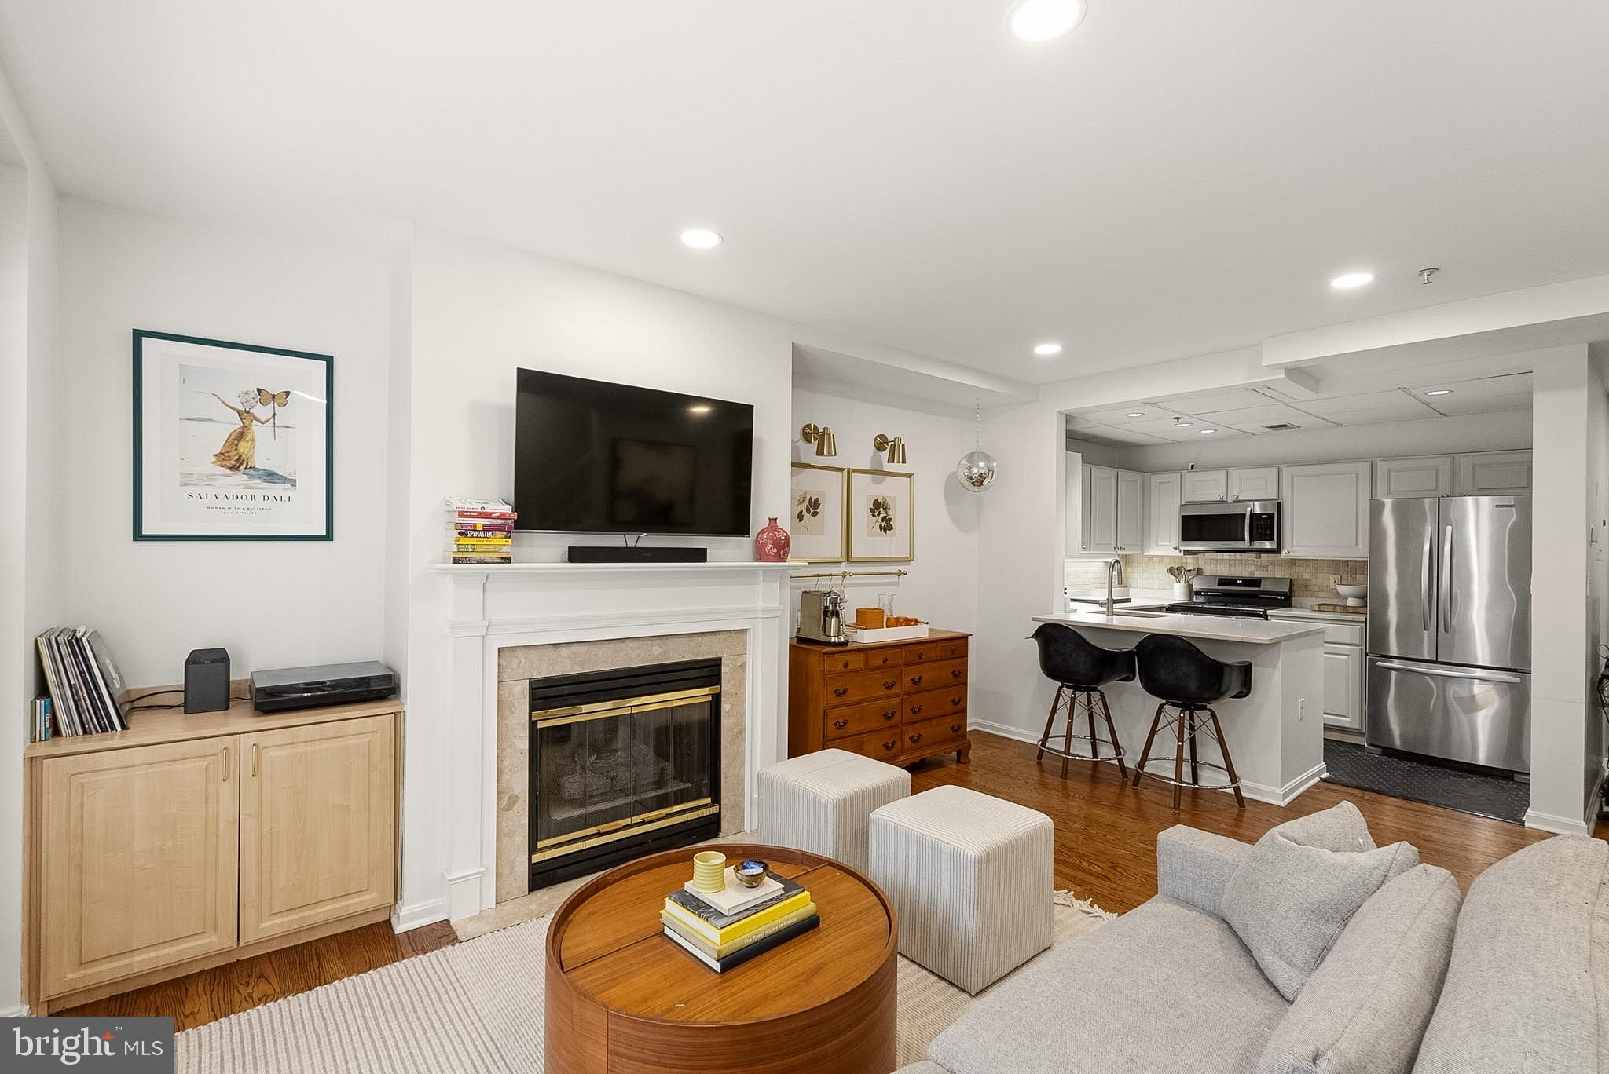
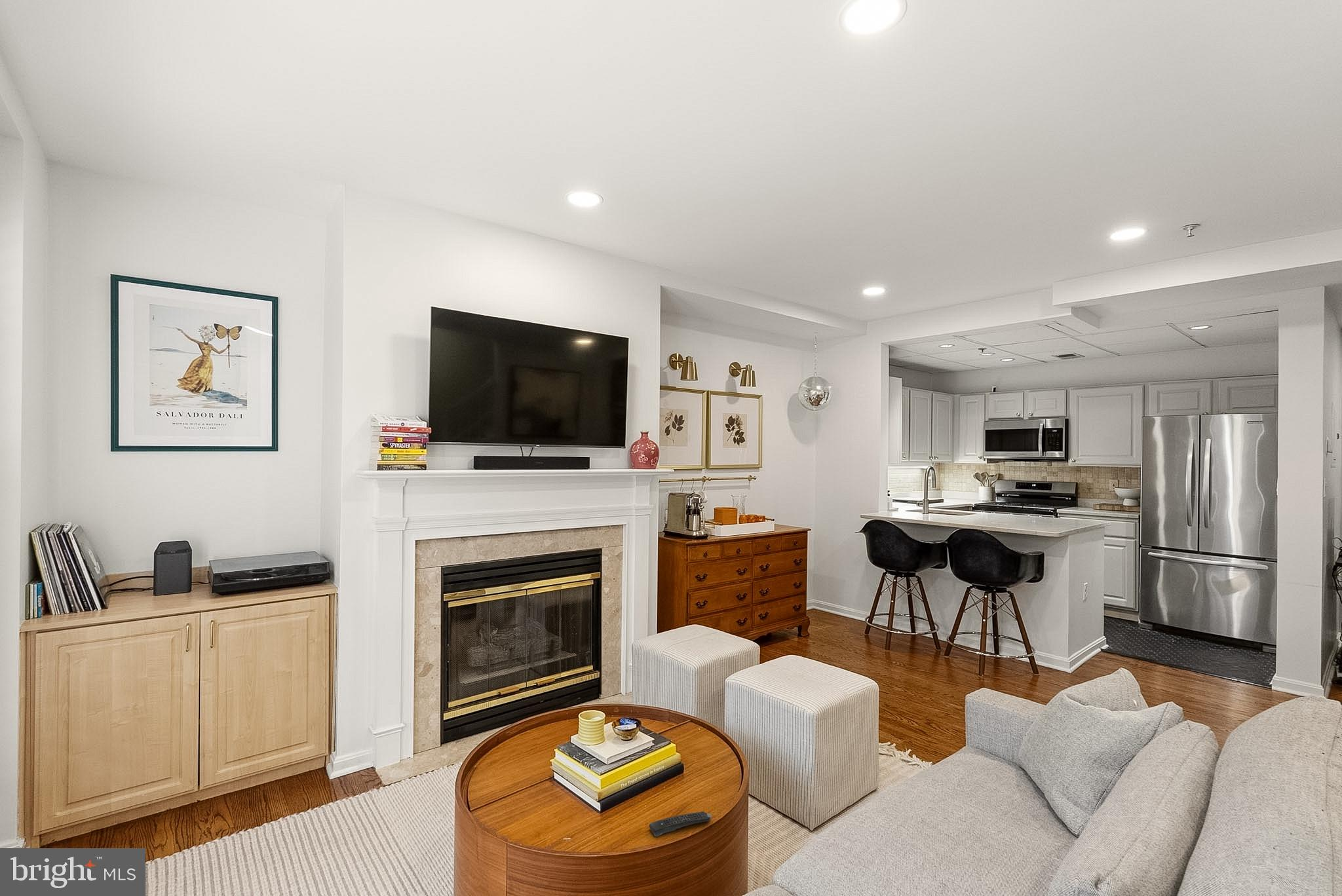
+ remote control (681, 821)
